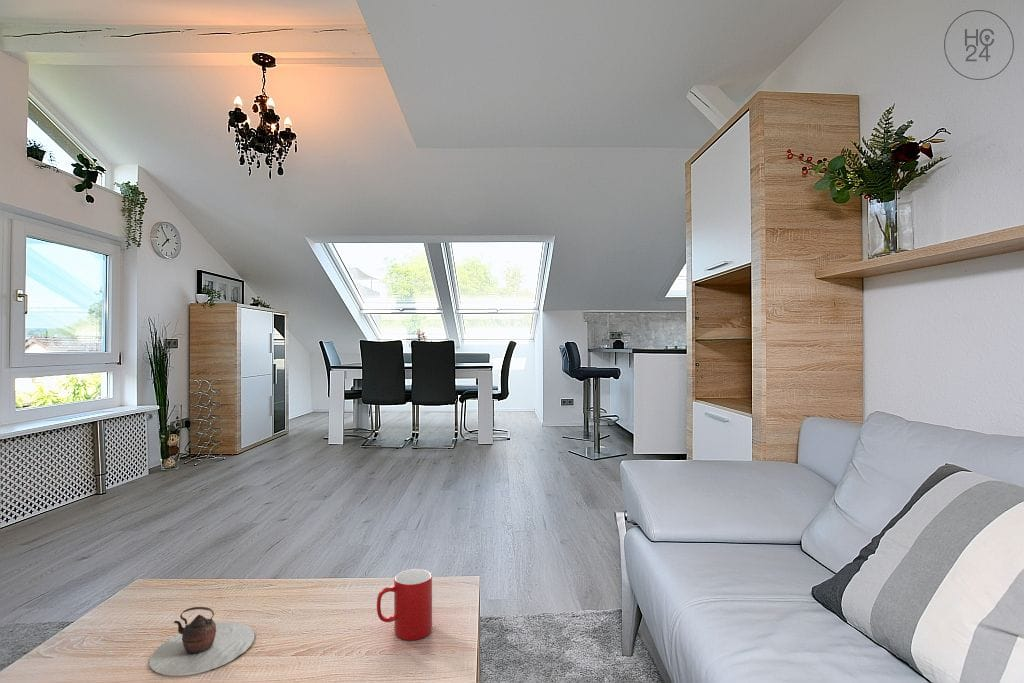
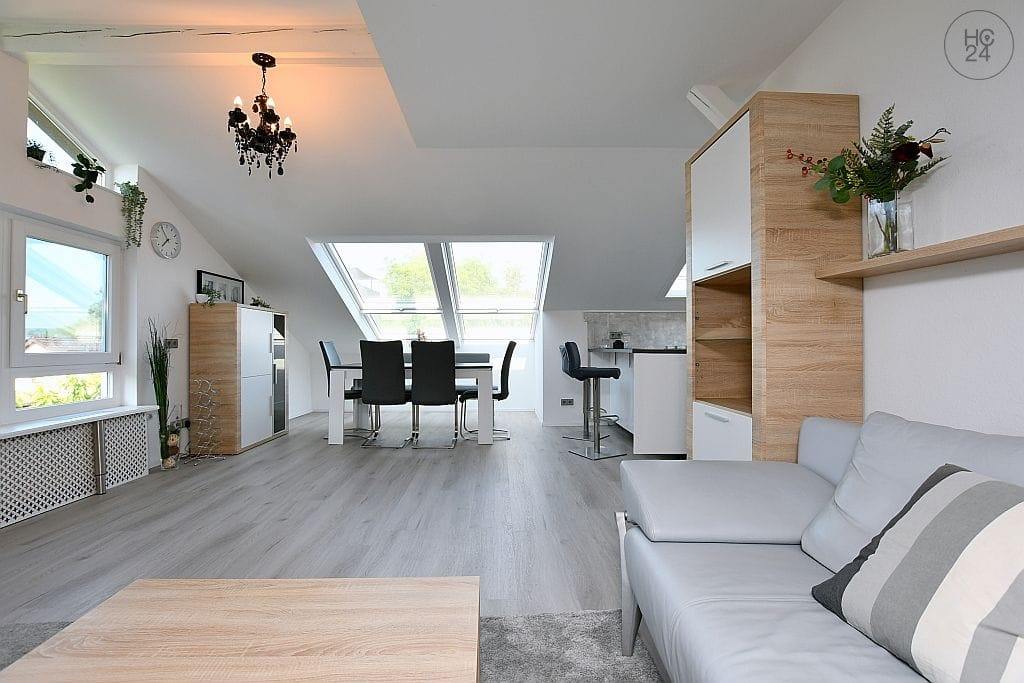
- teapot (204, 626)
- cup (405, 603)
